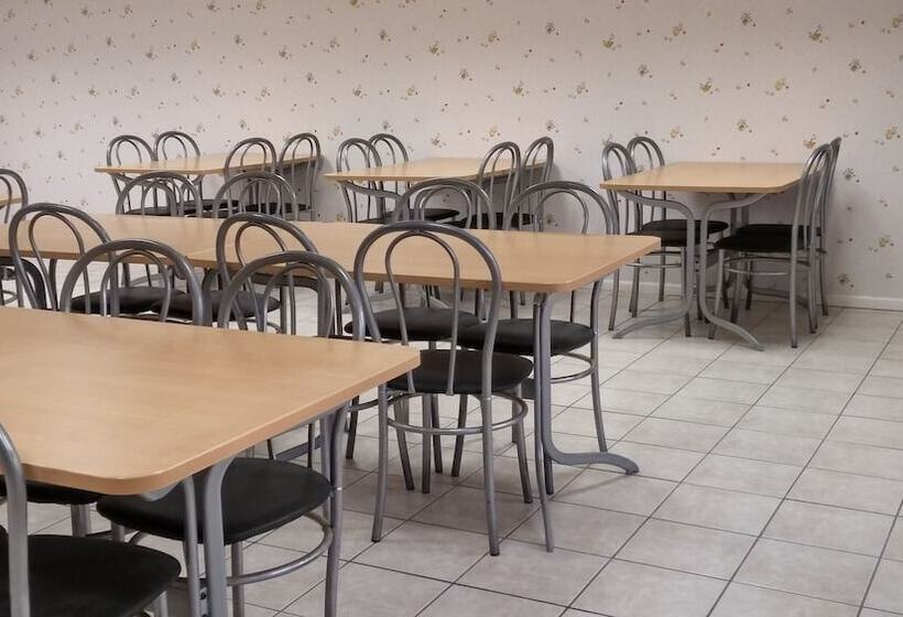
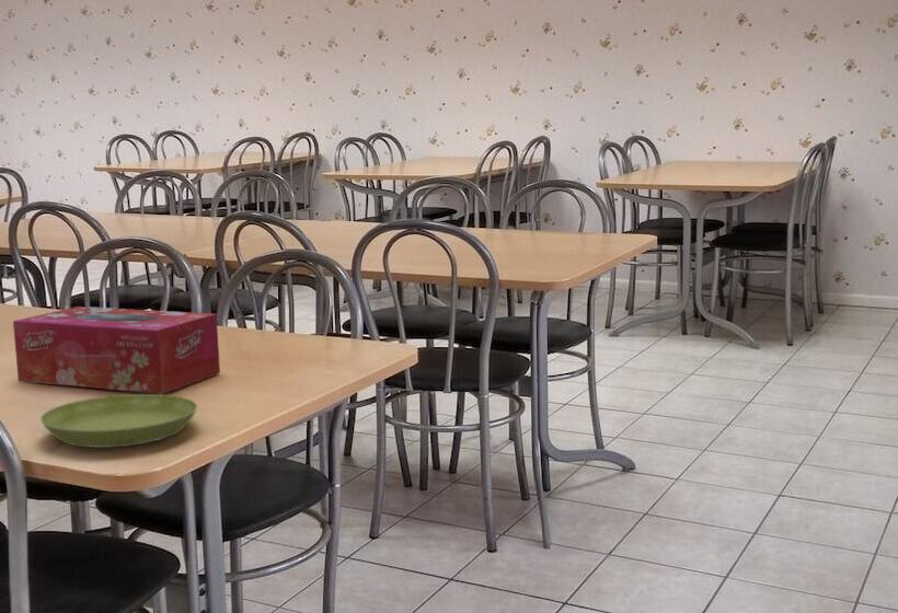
+ tissue box (117, 347)
+ saucer (120, 421)
